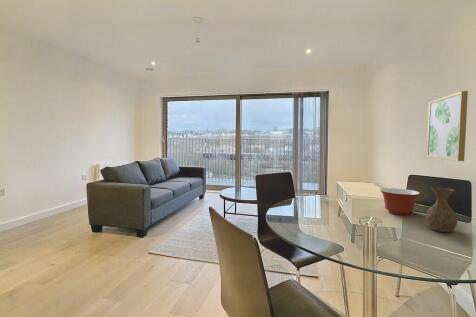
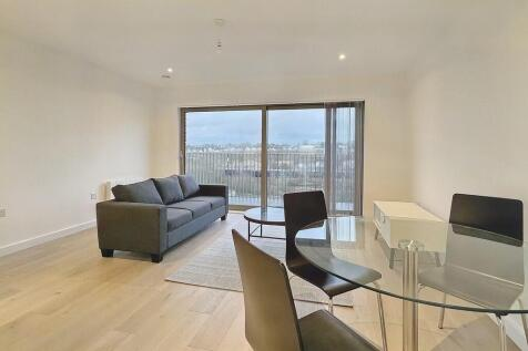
- vase (441, 209)
- mixing bowl (398, 201)
- wall art (444, 128)
